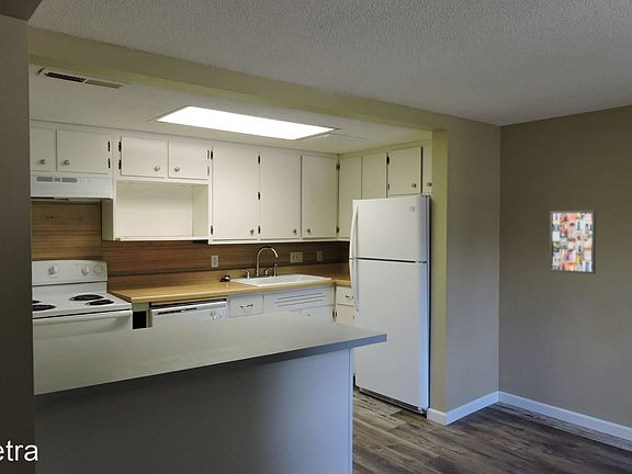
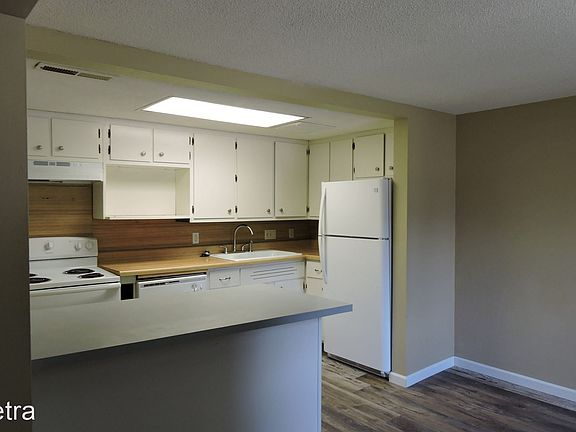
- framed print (572, 241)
